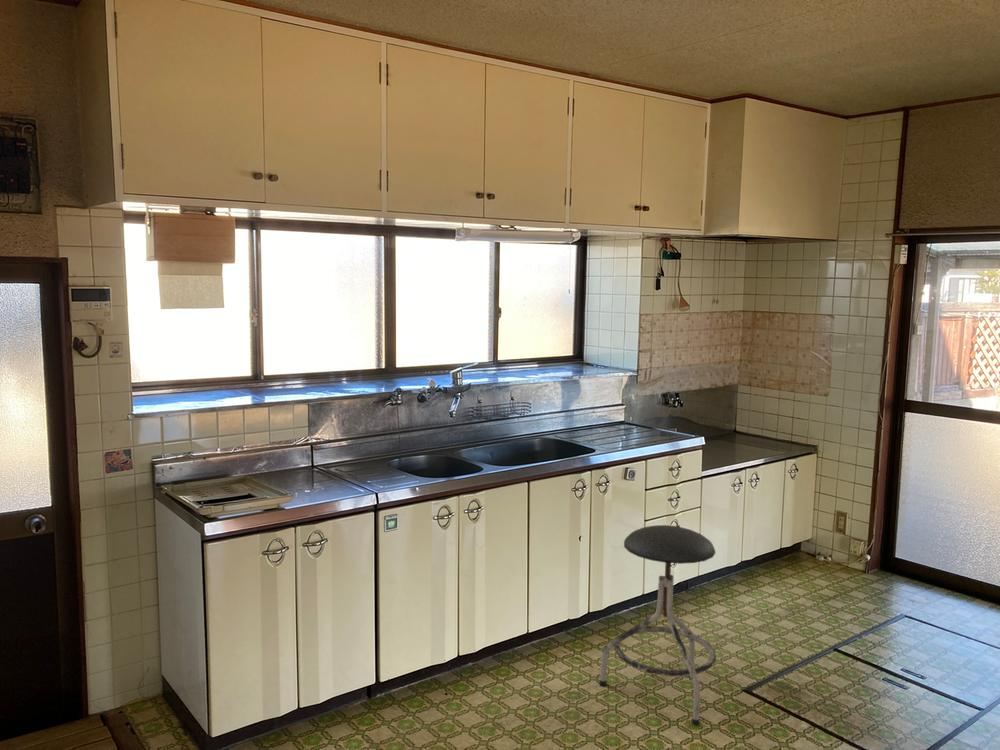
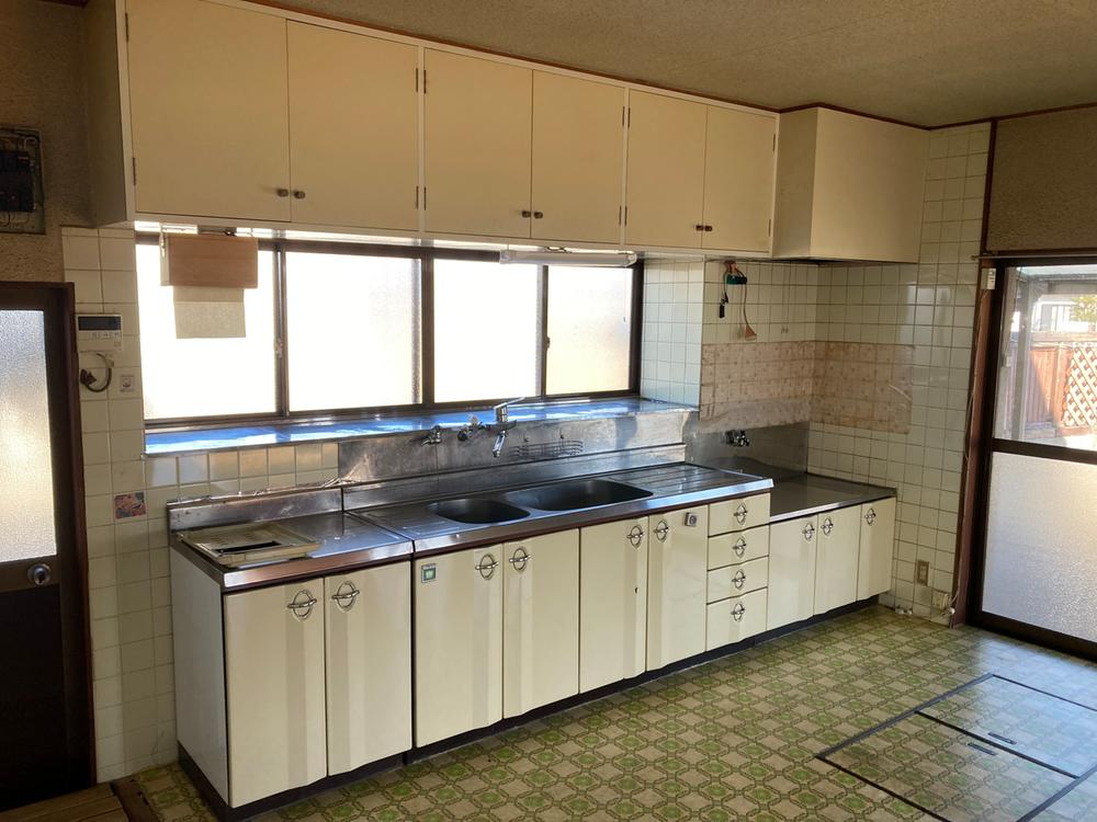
- stool (670, 614)
